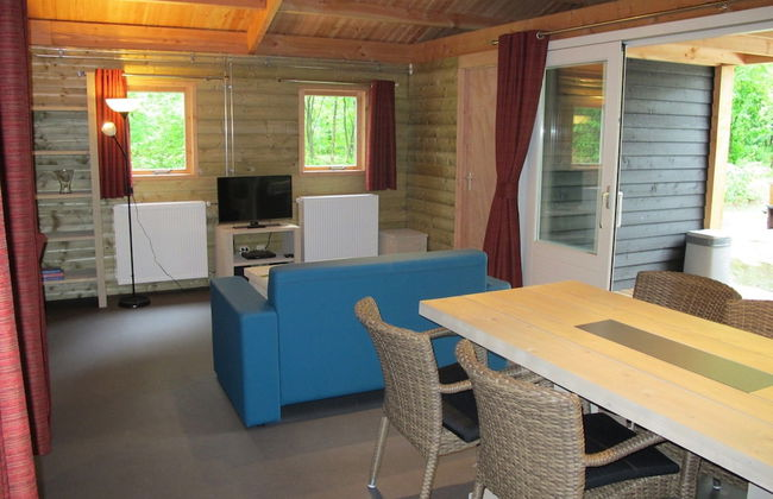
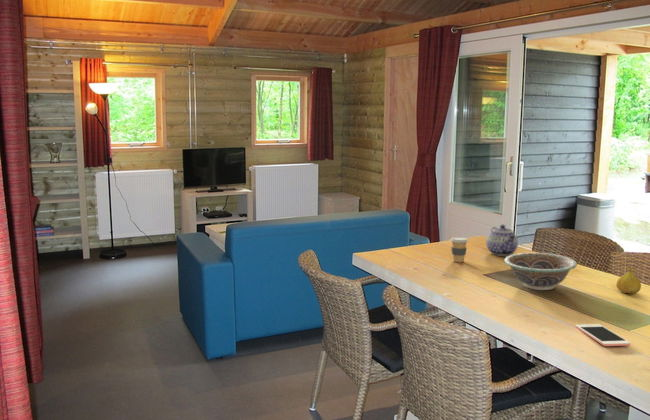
+ fruit (629, 280)
+ coffee cup (458, 249)
+ decorative bowl (539, 273)
+ cell phone (601, 334)
+ teapot (502, 239)
